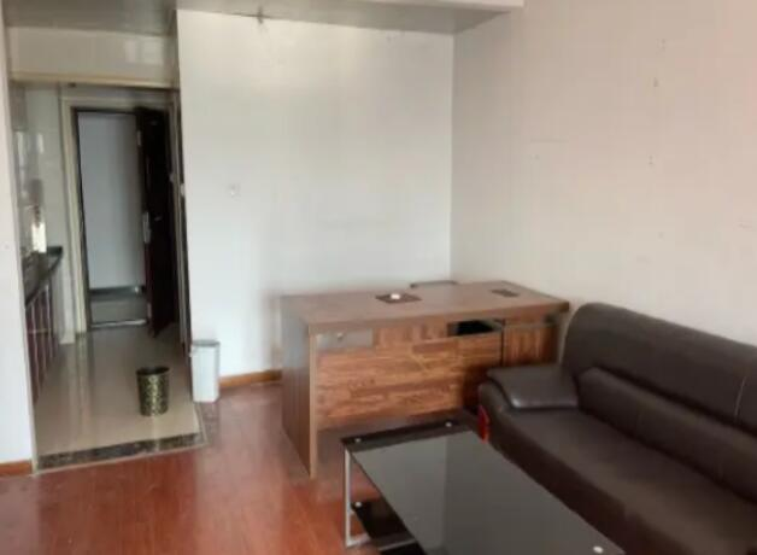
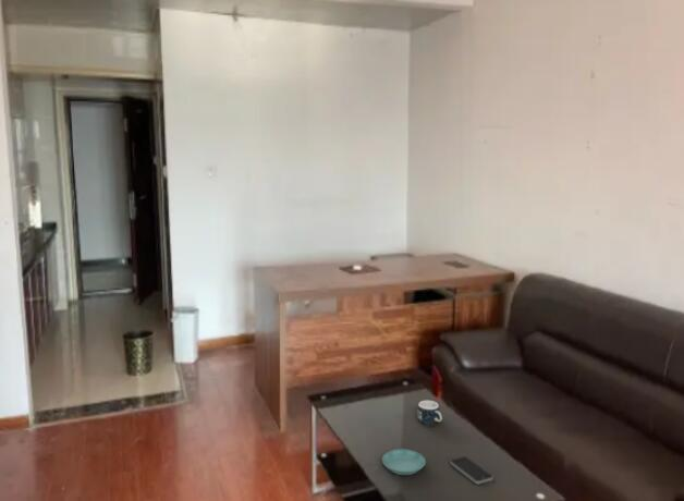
+ smartphone (471, 469)
+ saucer (403, 463)
+ mug (430, 414)
